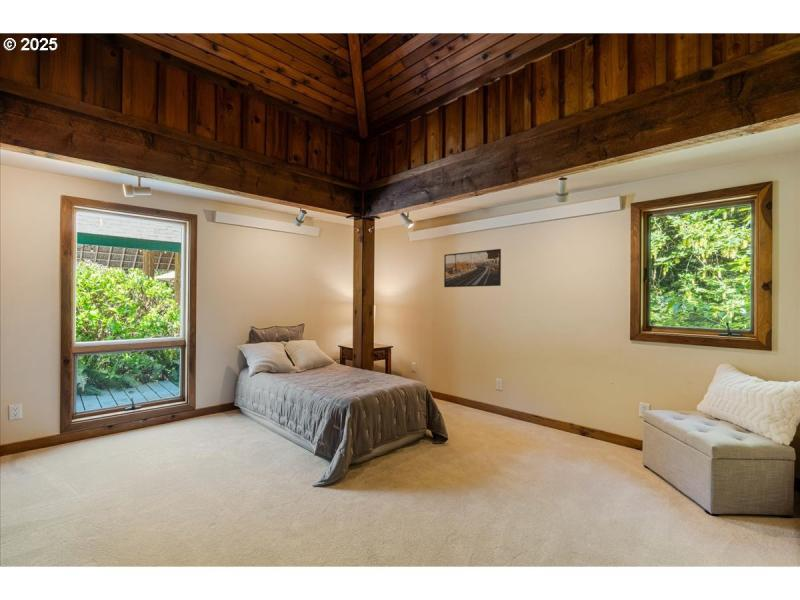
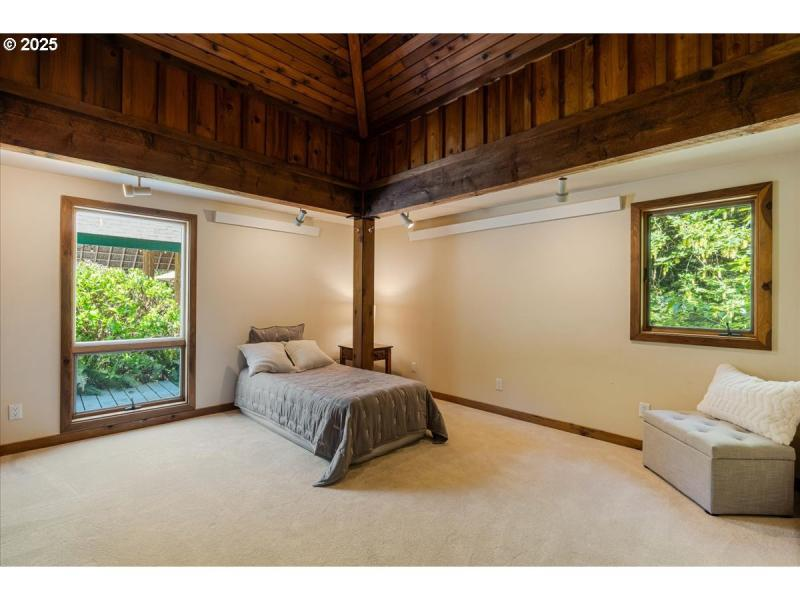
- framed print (470, 269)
